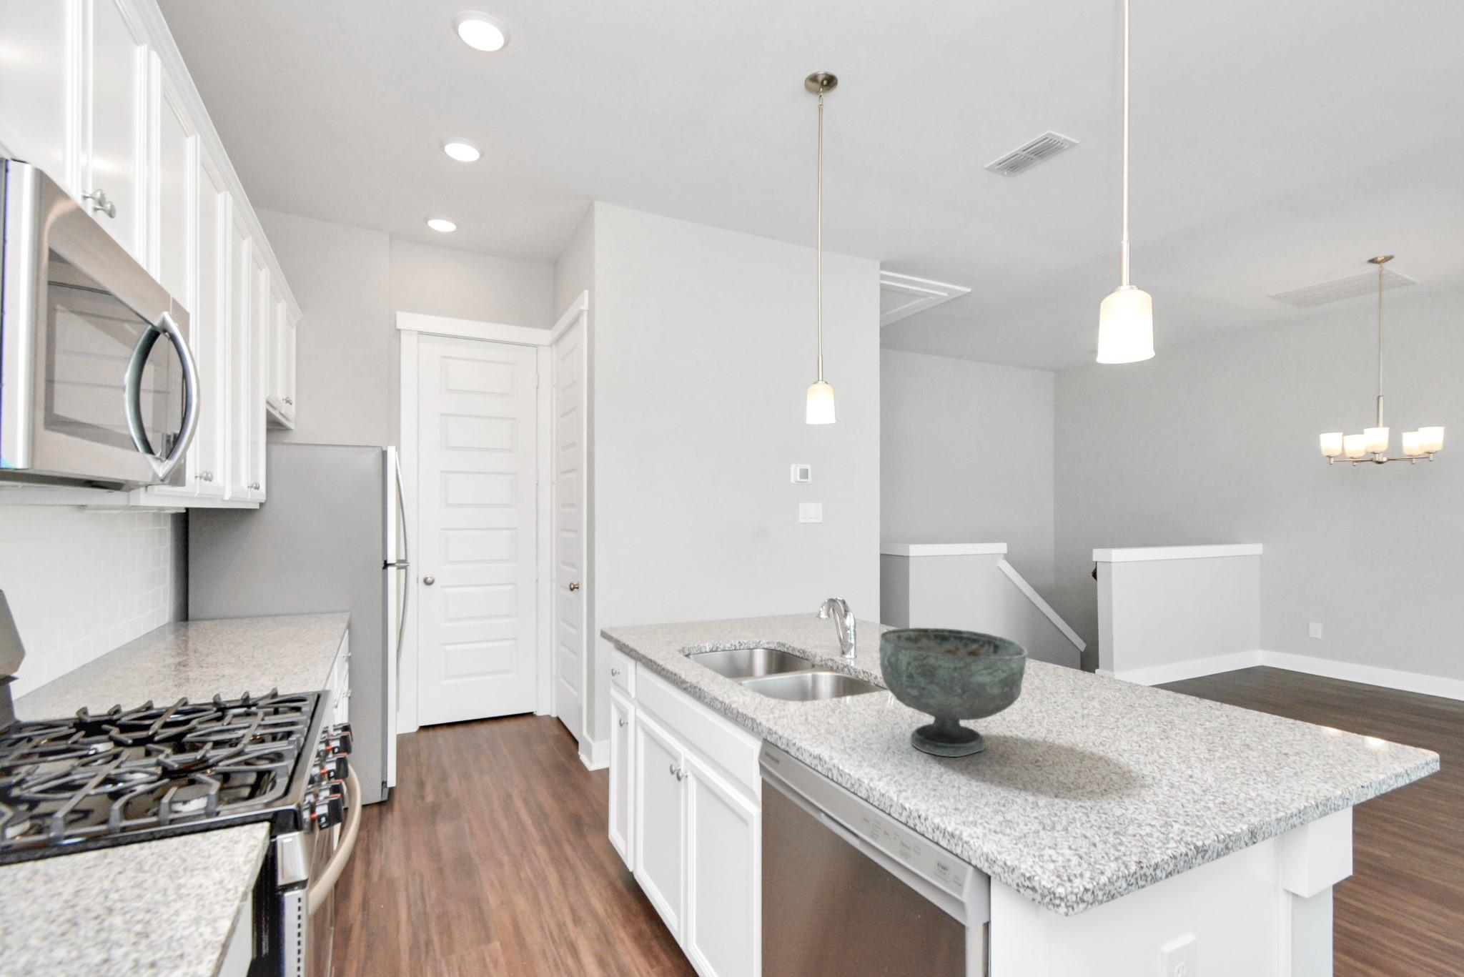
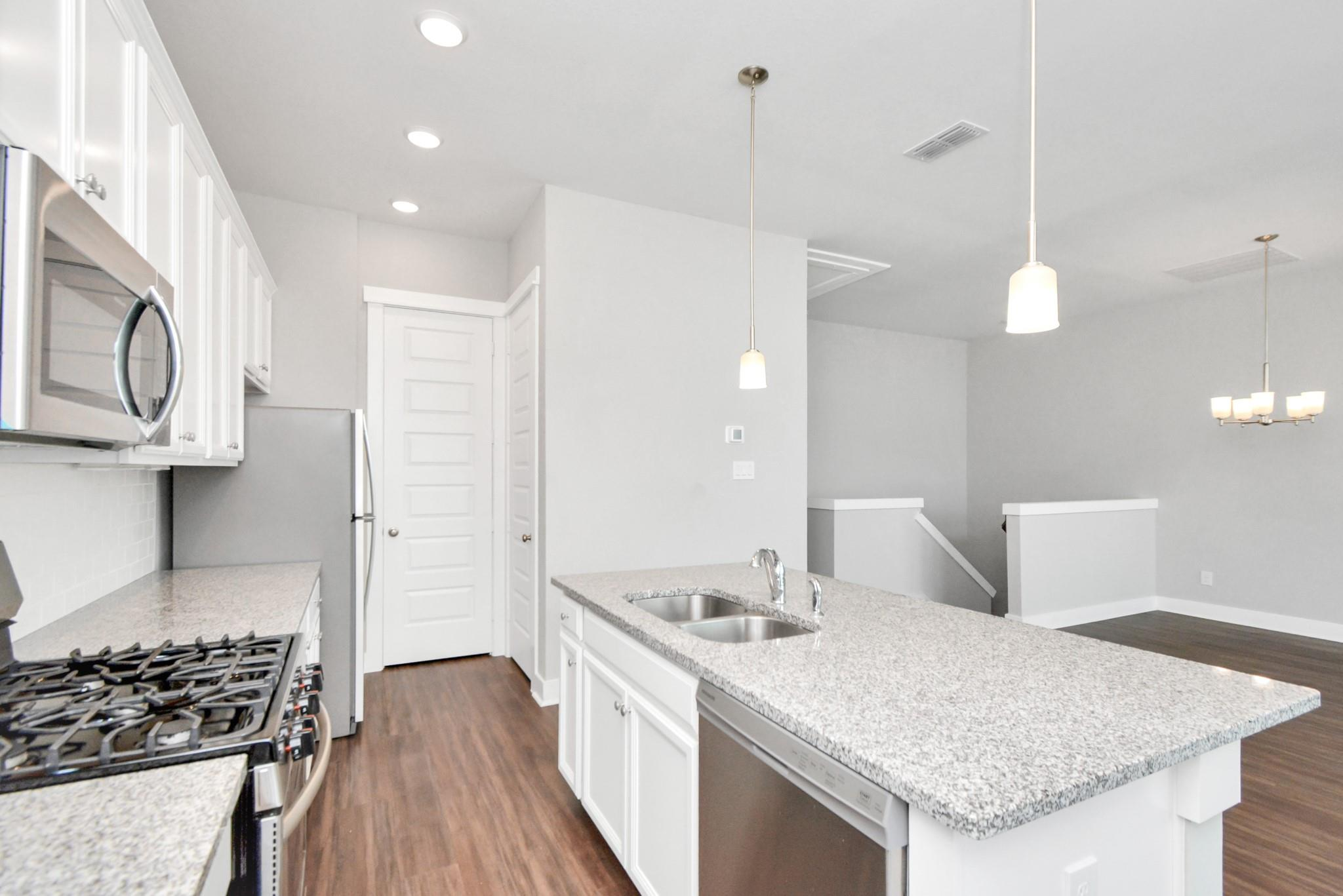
- decorative bowl (948, 690)
